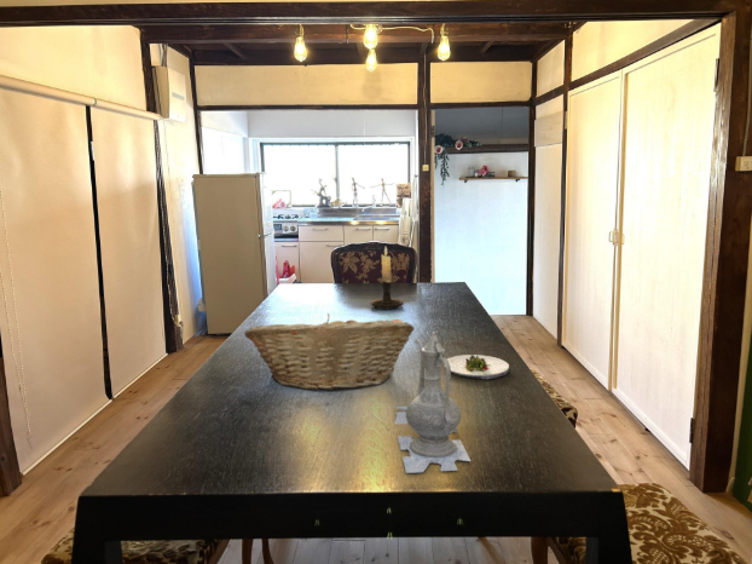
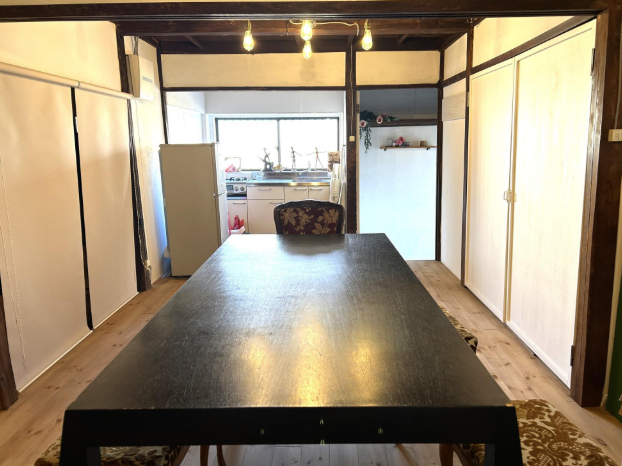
- salad plate (476, 362)
- candle holder (387, 275)
- teapot (428, 382)
- fruit basket (330, 344)
